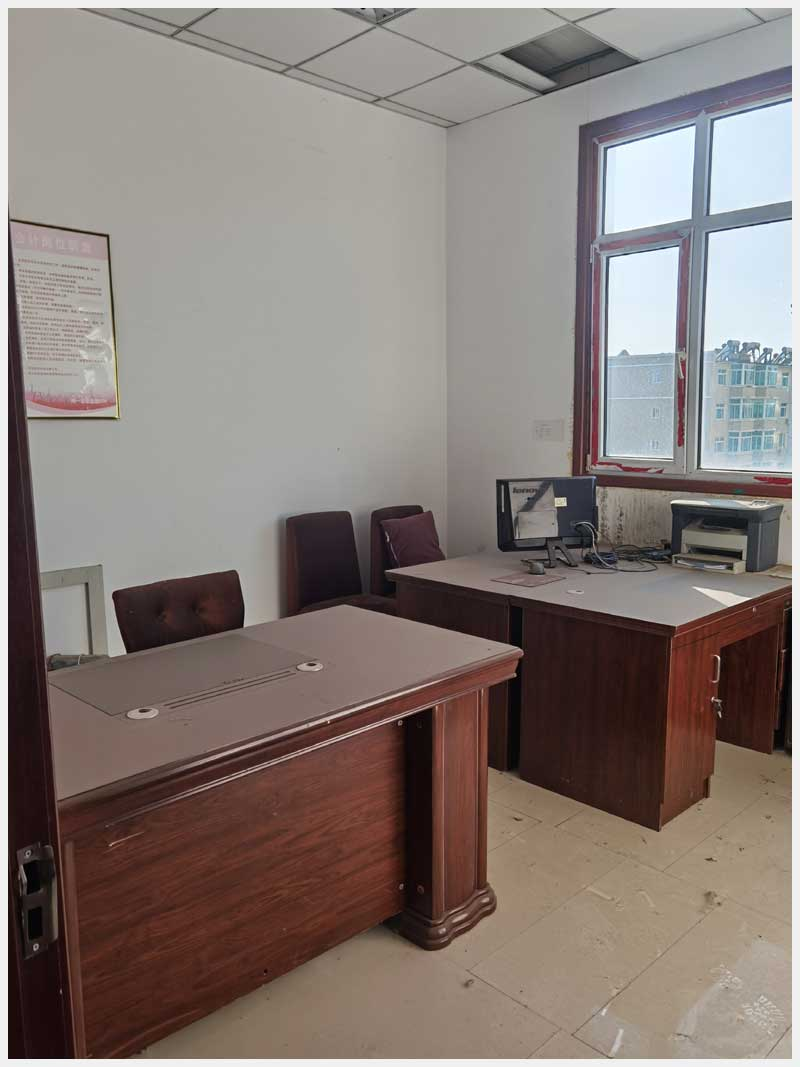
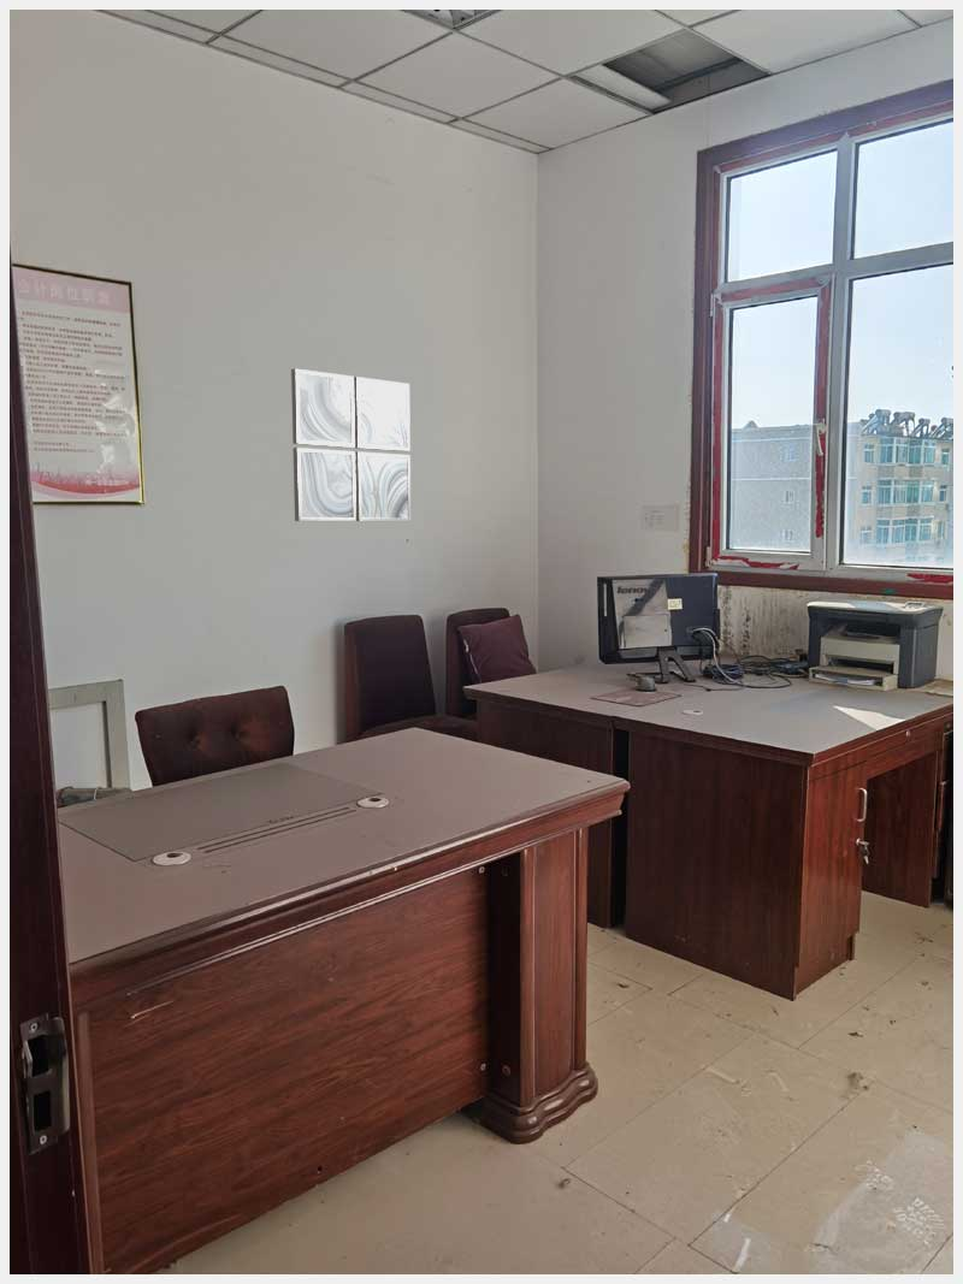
+ wall art (354, 451)
